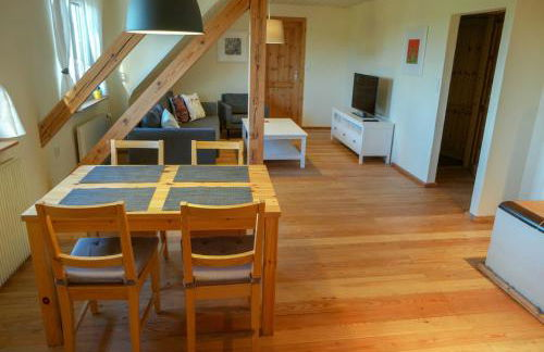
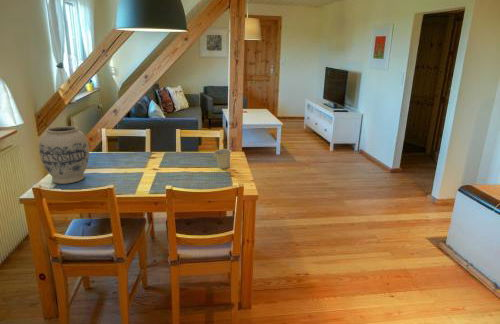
+ cup (222, 159)
+ vase (65, 154)
